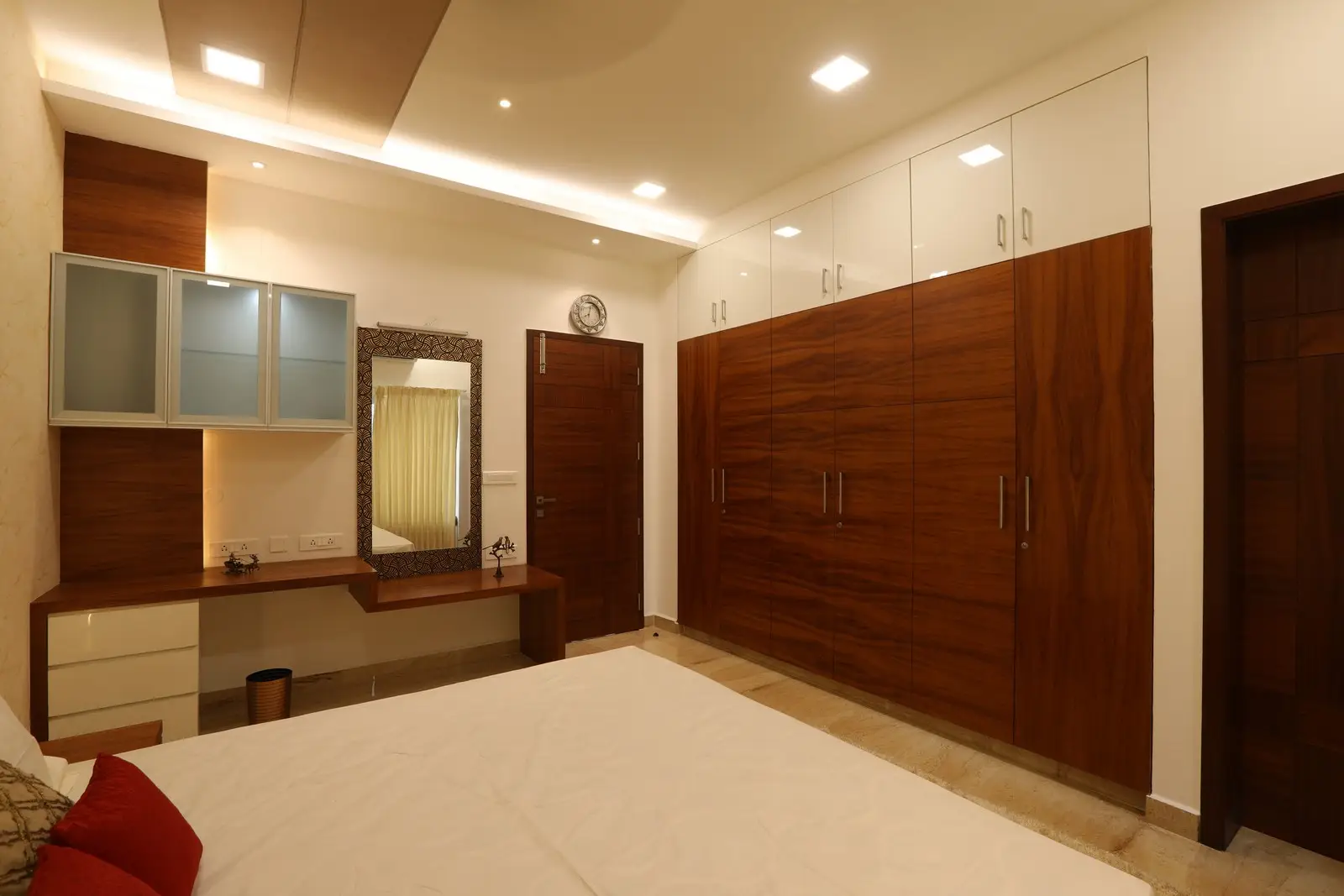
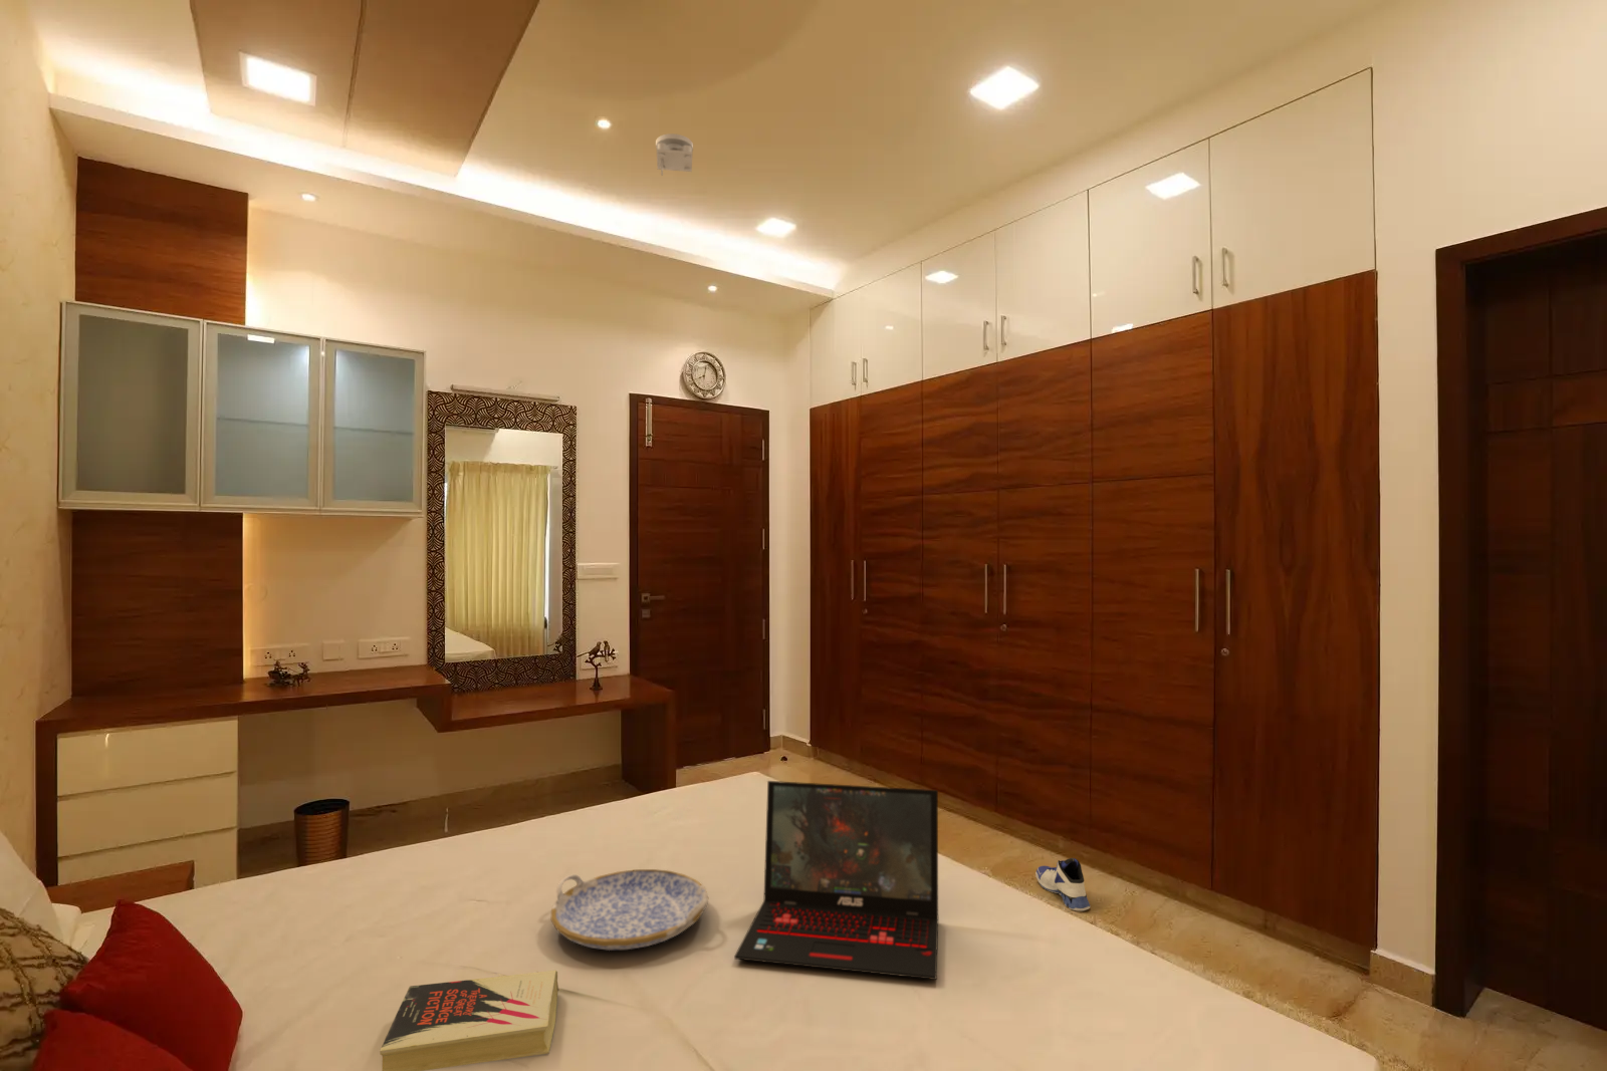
+ book (476, 1017)
+ smoke detector (674, 159)
+ sneaker (1064, 874)
+ laptop (843, 870)
+ serving tray (631, 905)
